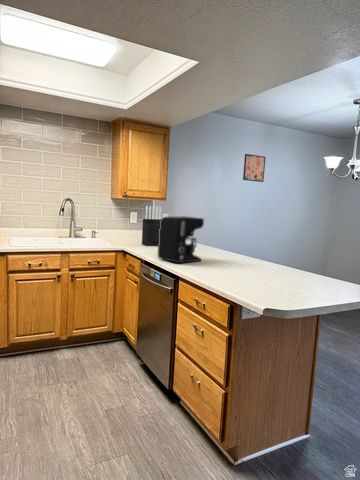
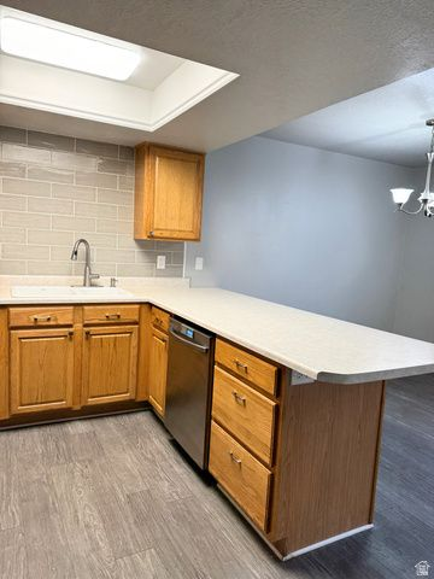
- coffee maker (182, 238)
- knife block (154, 225)
- wall art (254, 168)
